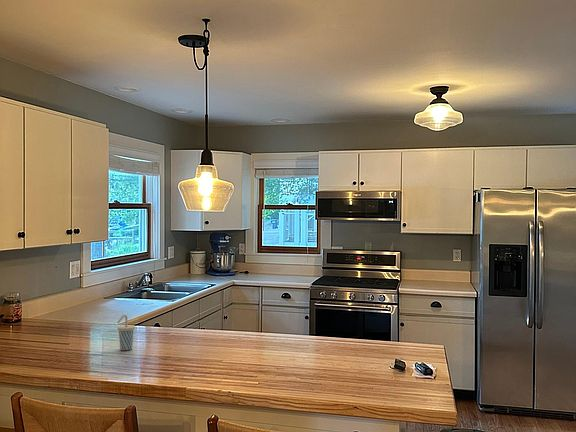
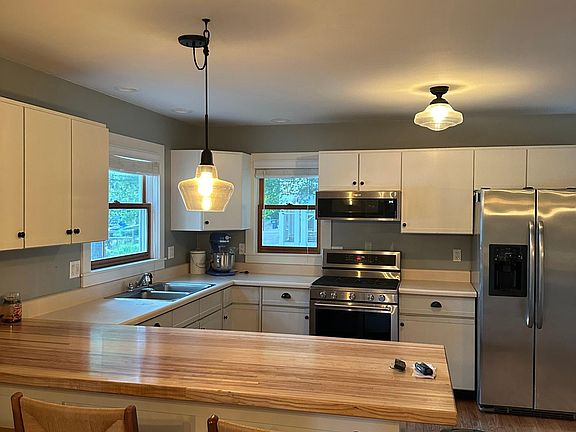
- cup (125, 331)
